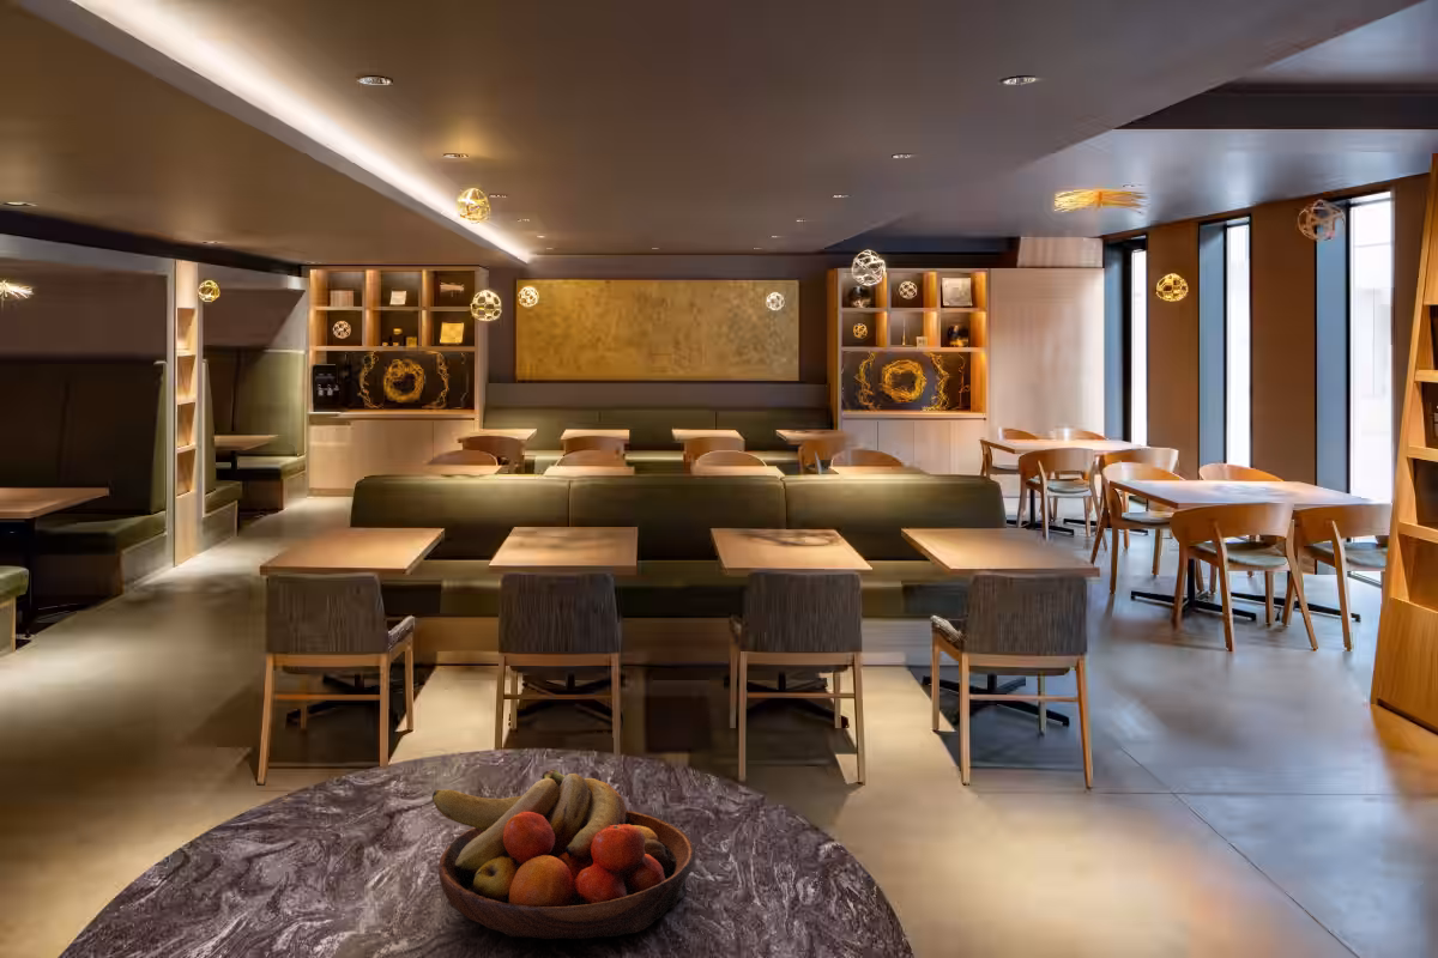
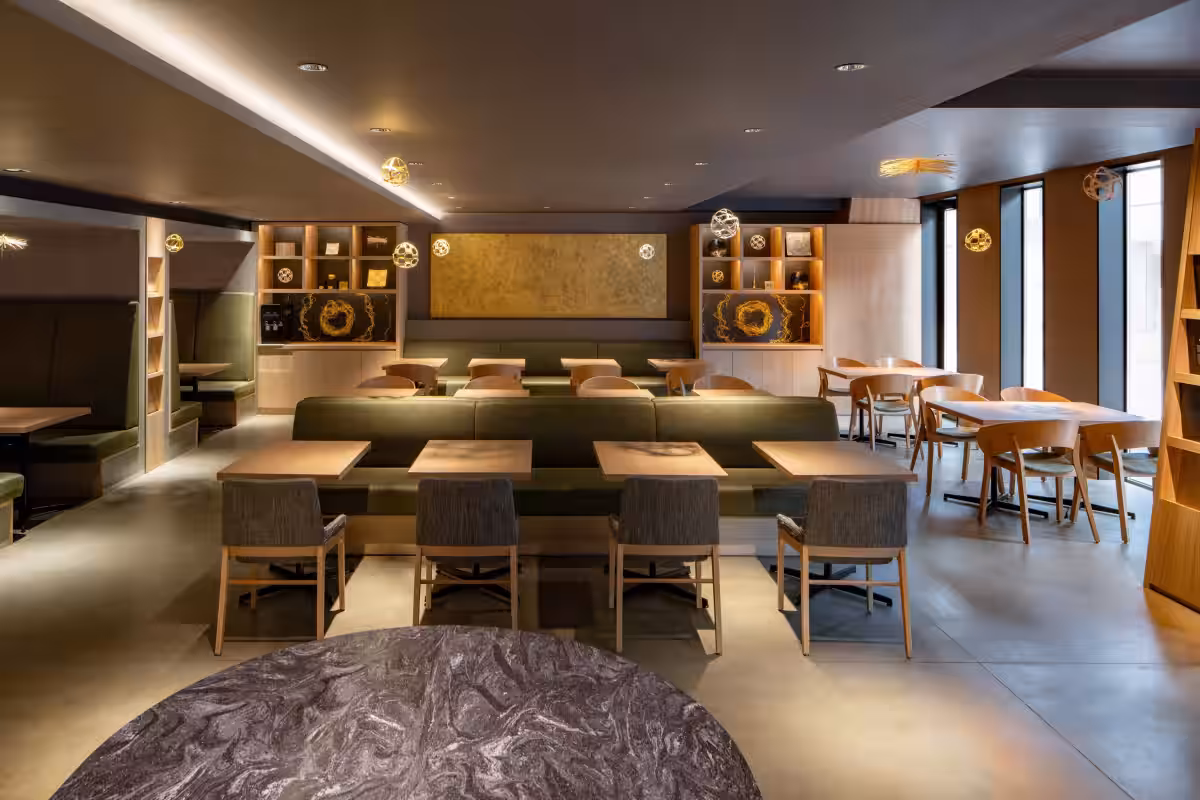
- fruit bowl (566, 841)
